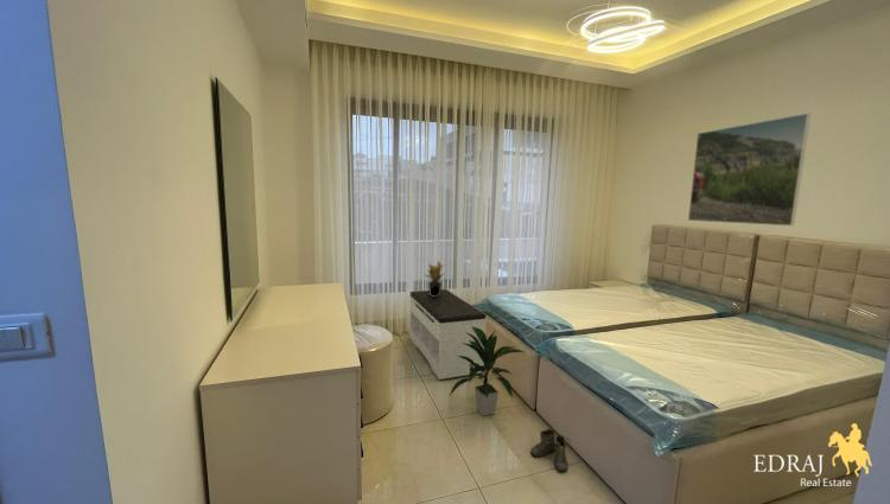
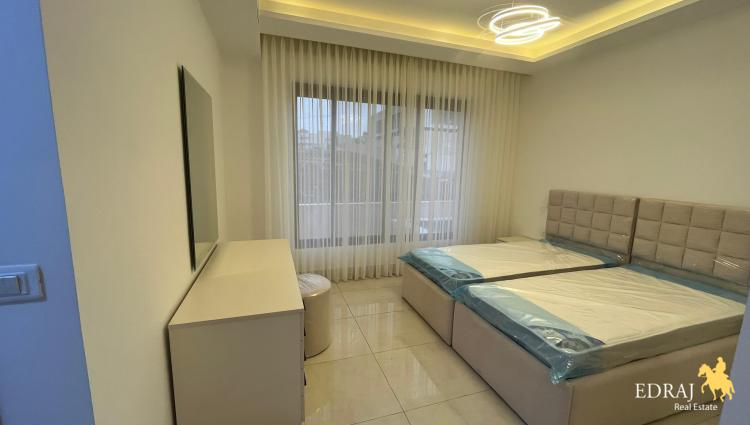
- boots (551, 446)
- indoor plant (483, 369)
- bench (443, 327)
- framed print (740, 174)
- potted plant (434, 276)
